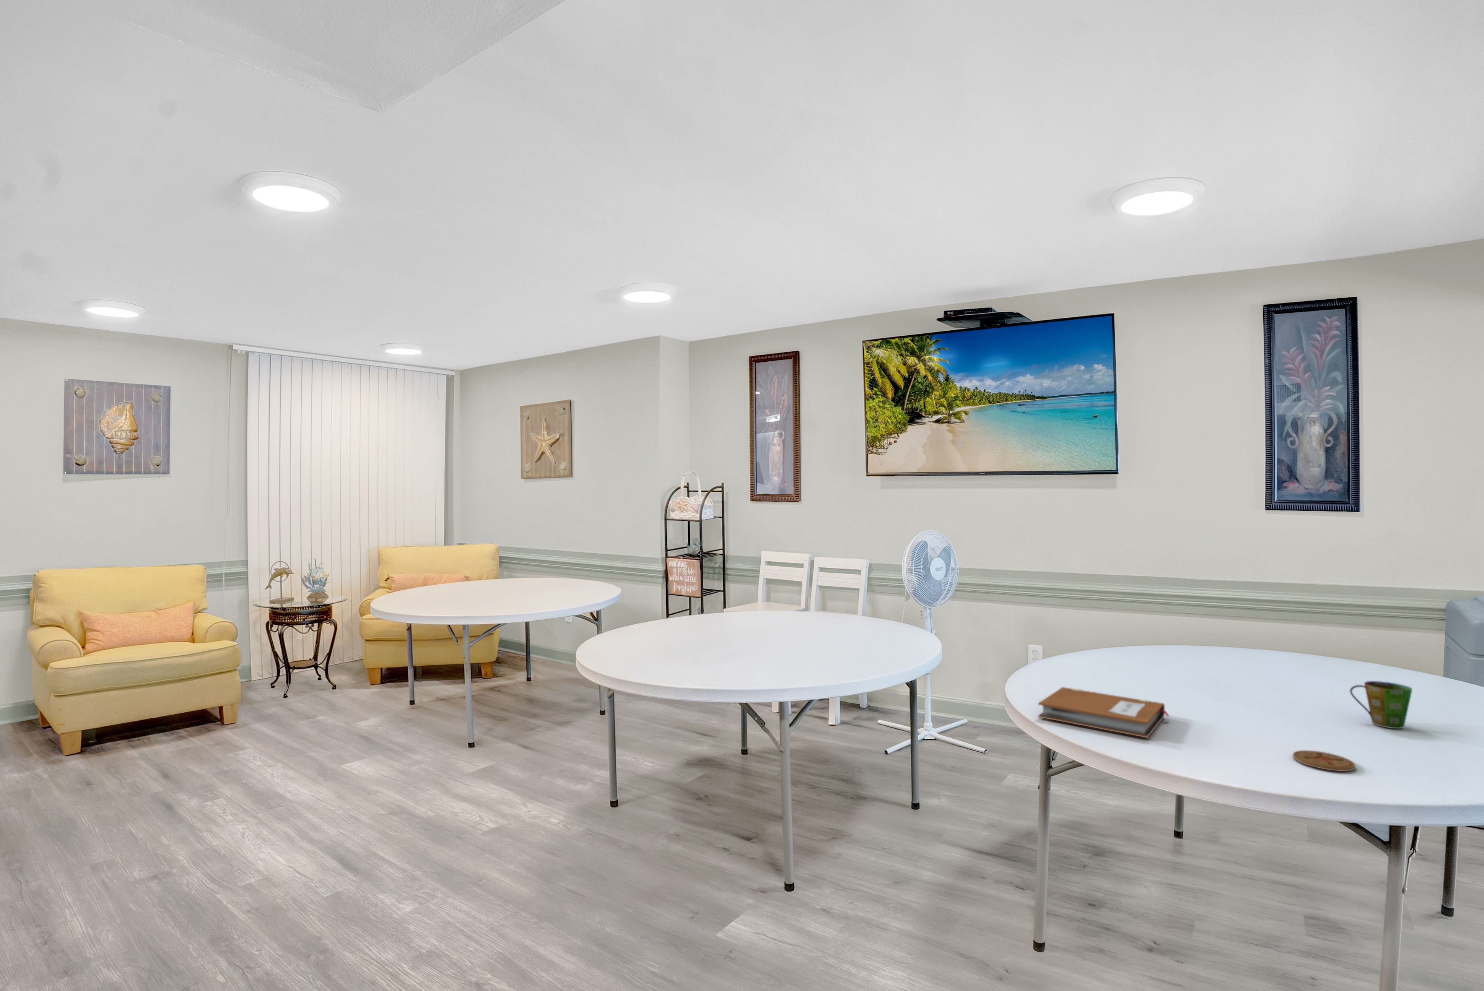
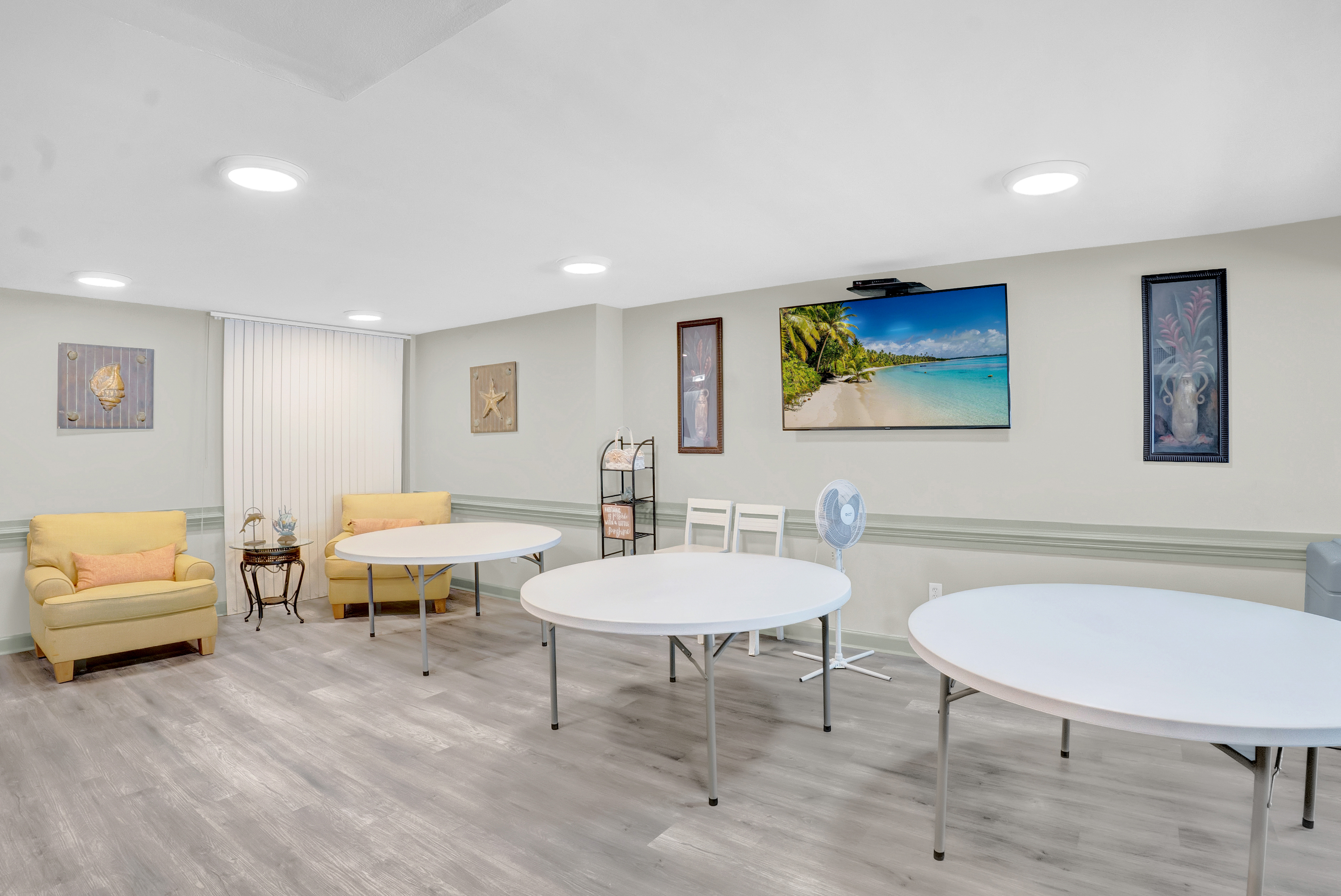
- cup (1380, 705)
- notebook (1104, 710)
- coaster (1324, 760)
